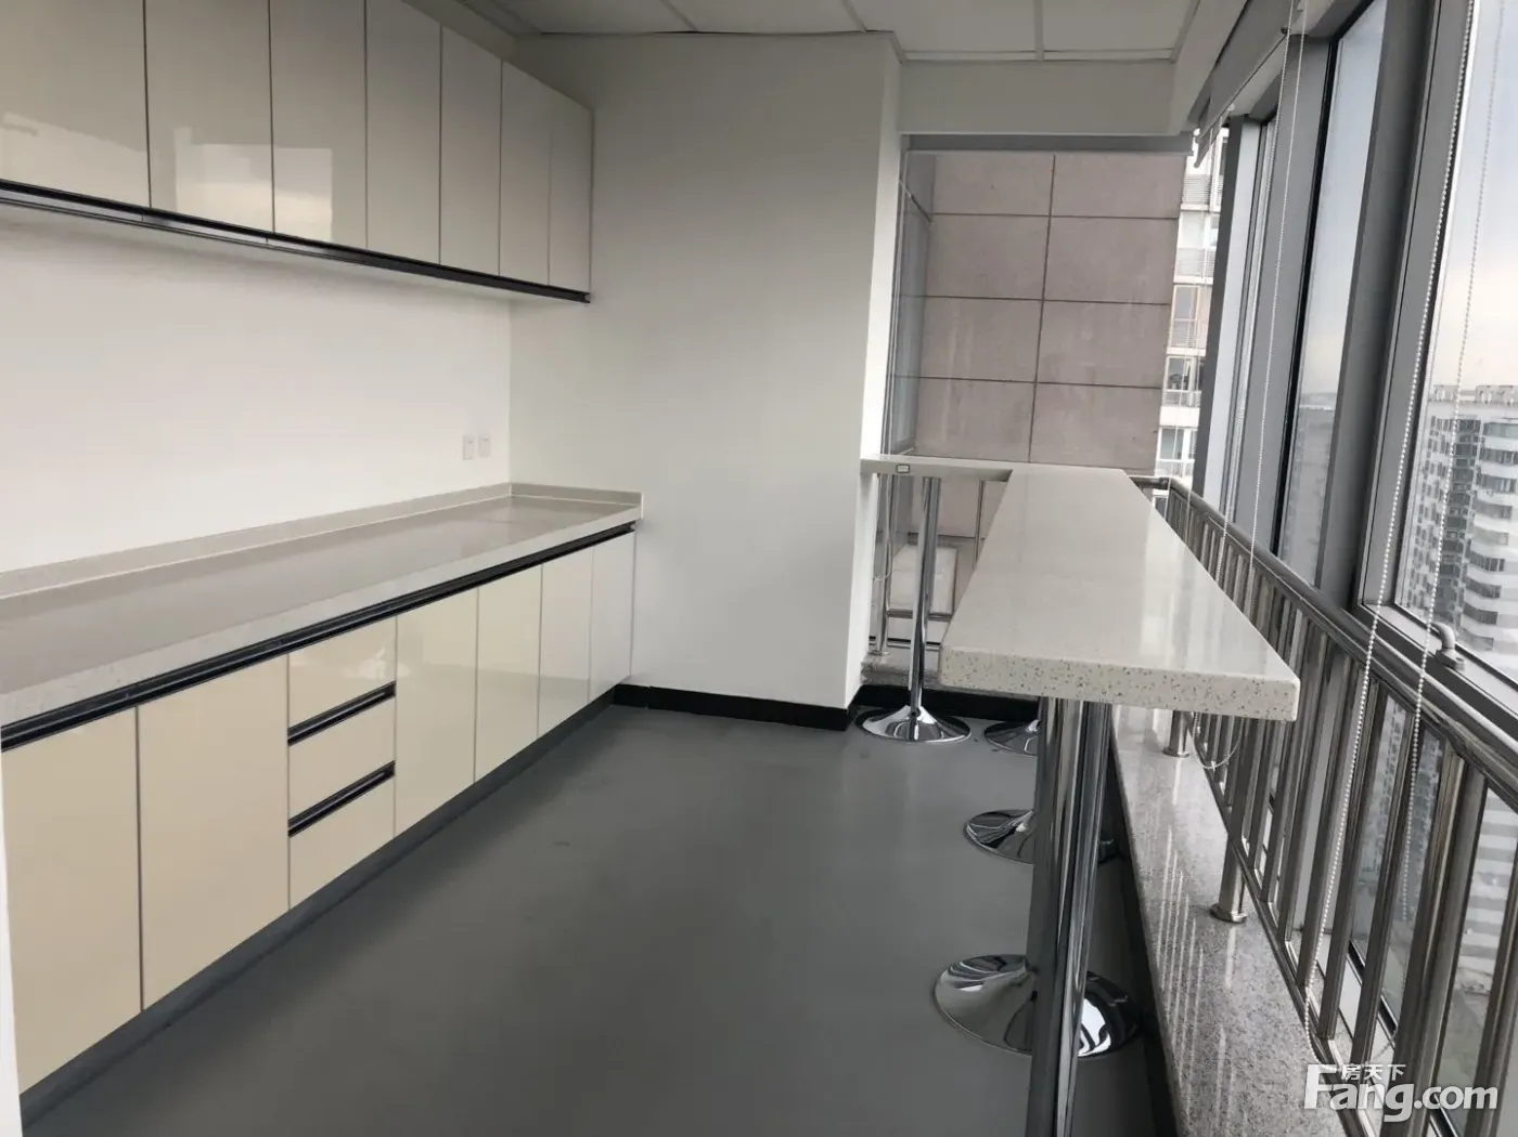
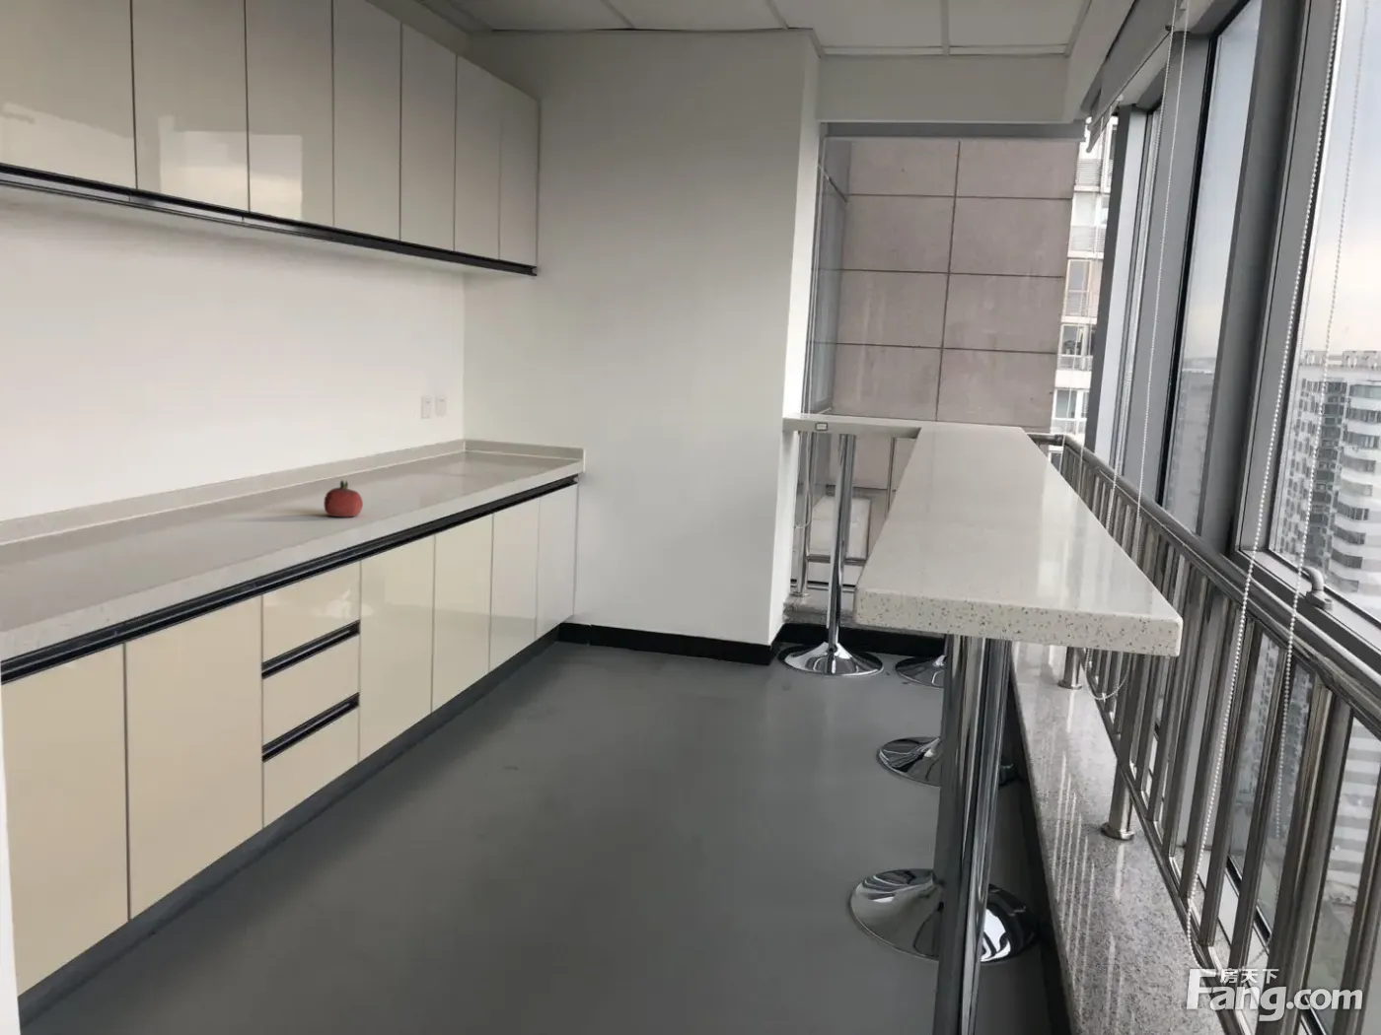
+ fruit (343, 497)
